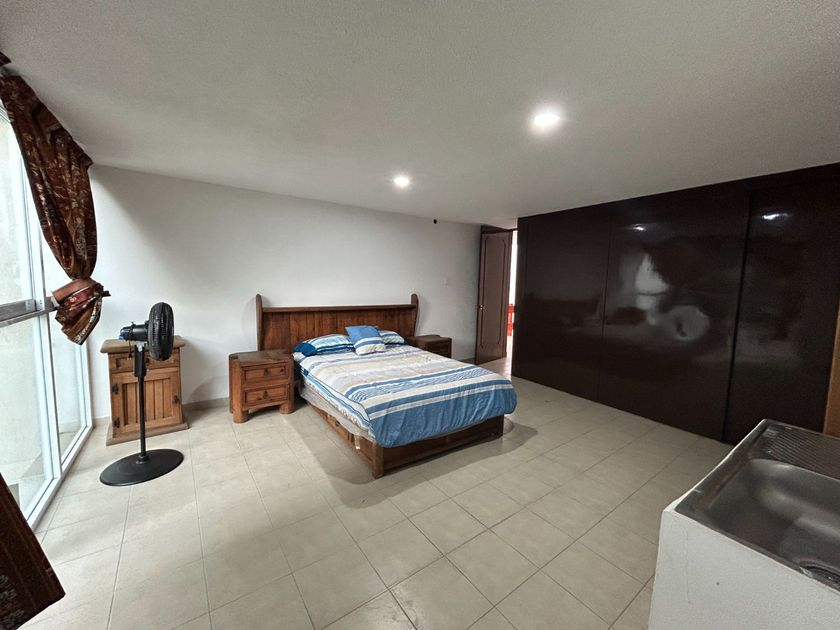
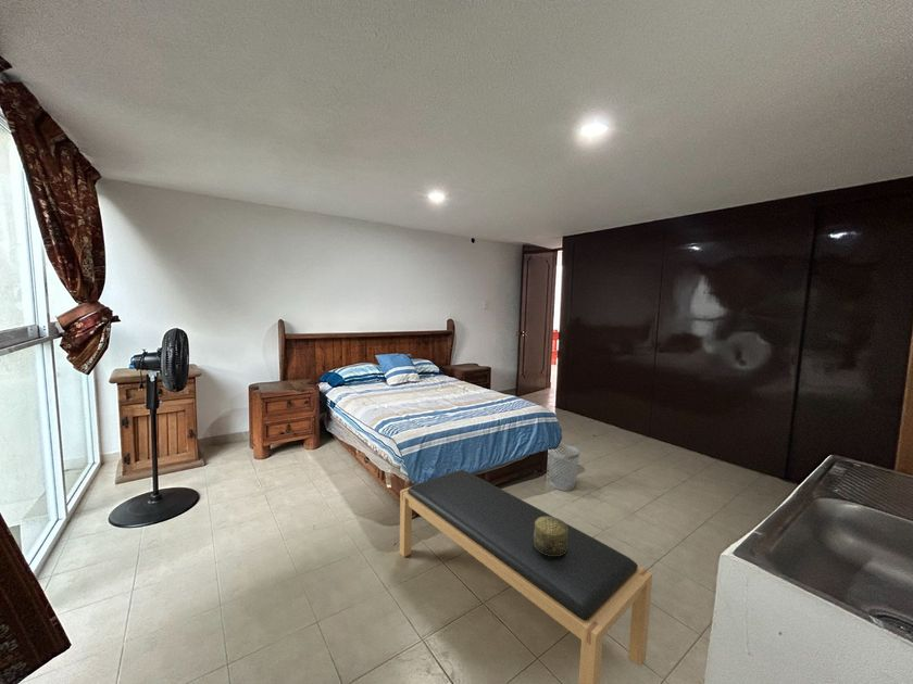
+ wastebasket (562, 467)
+ bench (503, 556)
+ decorative box (550, 534)
